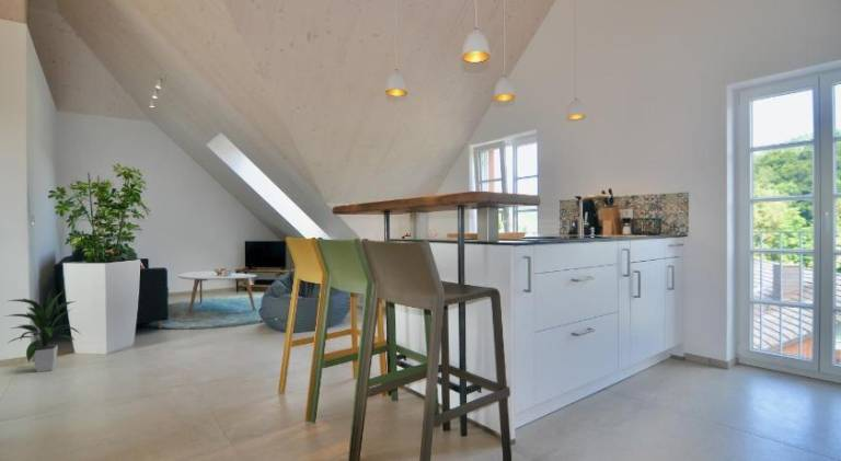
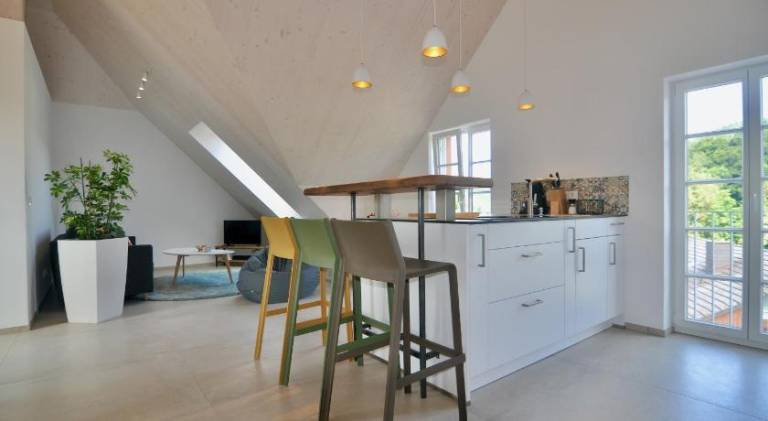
- indoor plant (43, 330)
